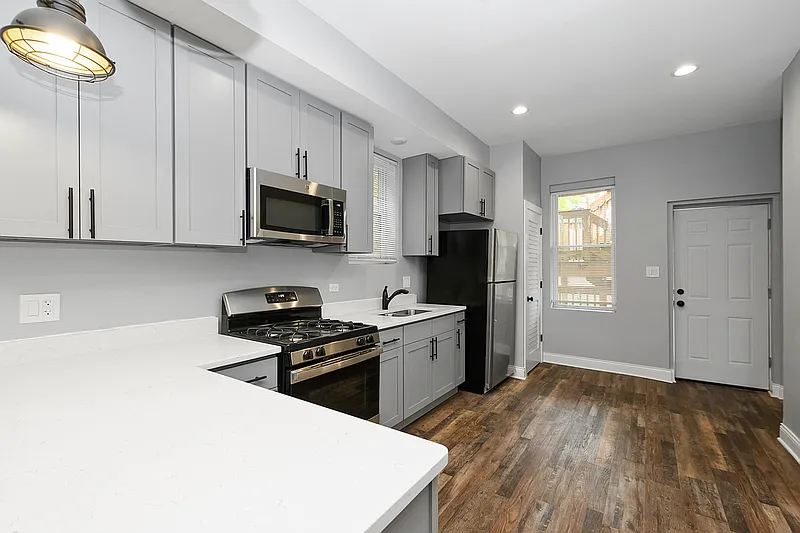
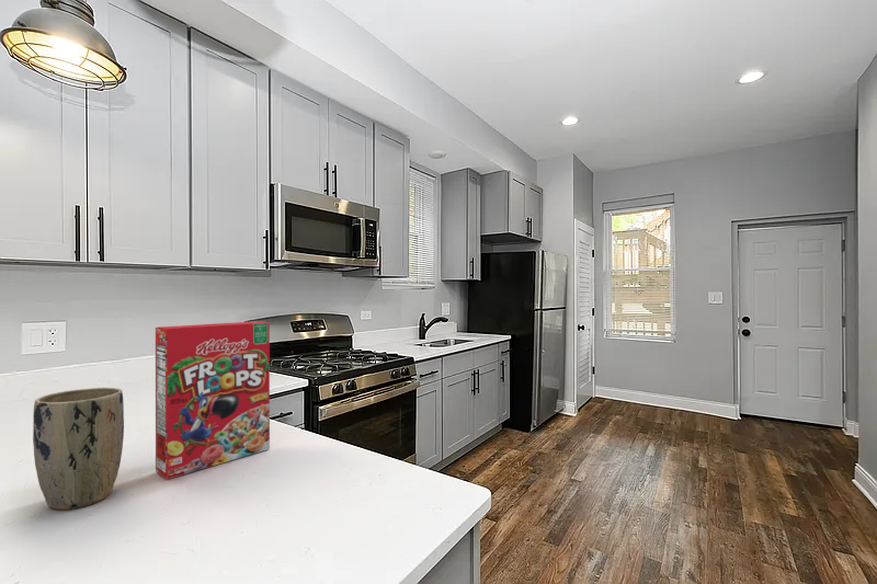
+ cereal box (216, 391)
+ plant pot (80, 446)
